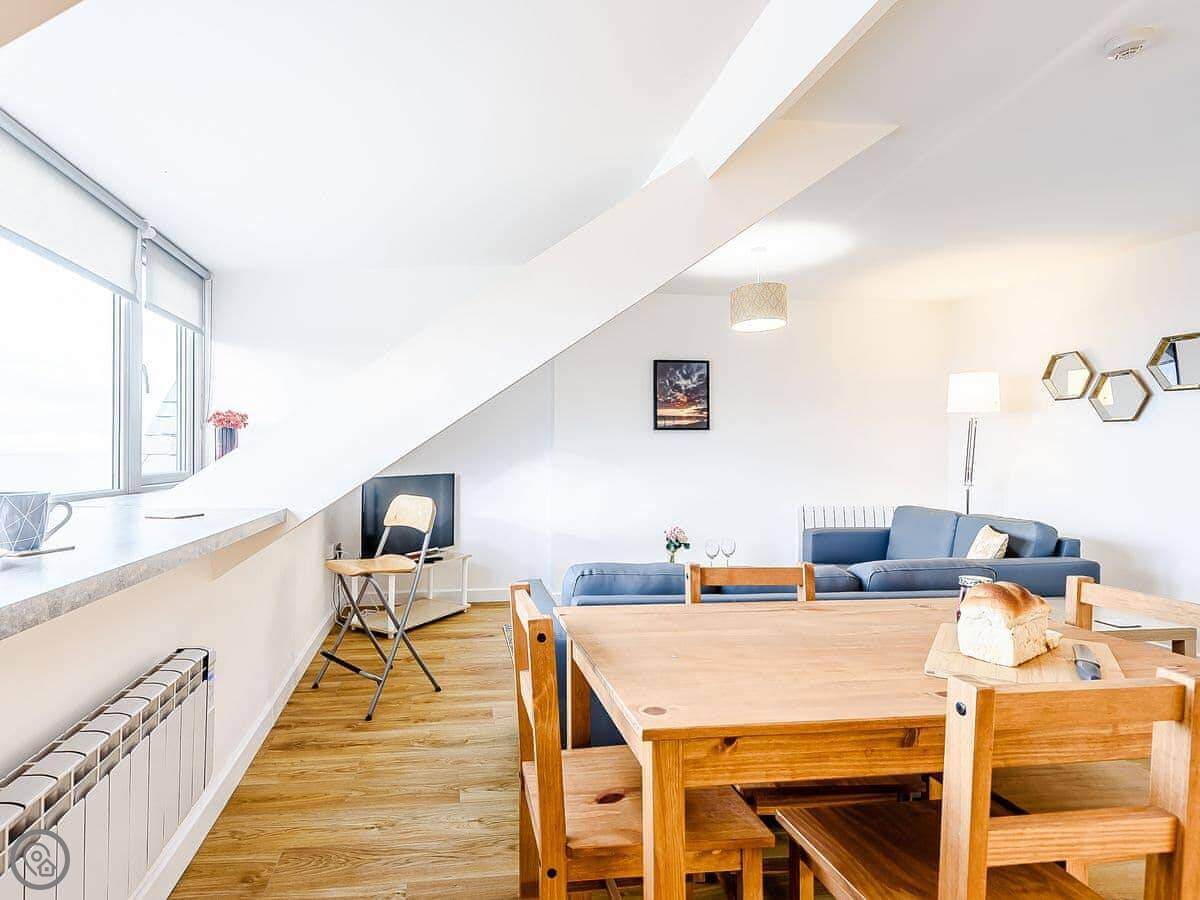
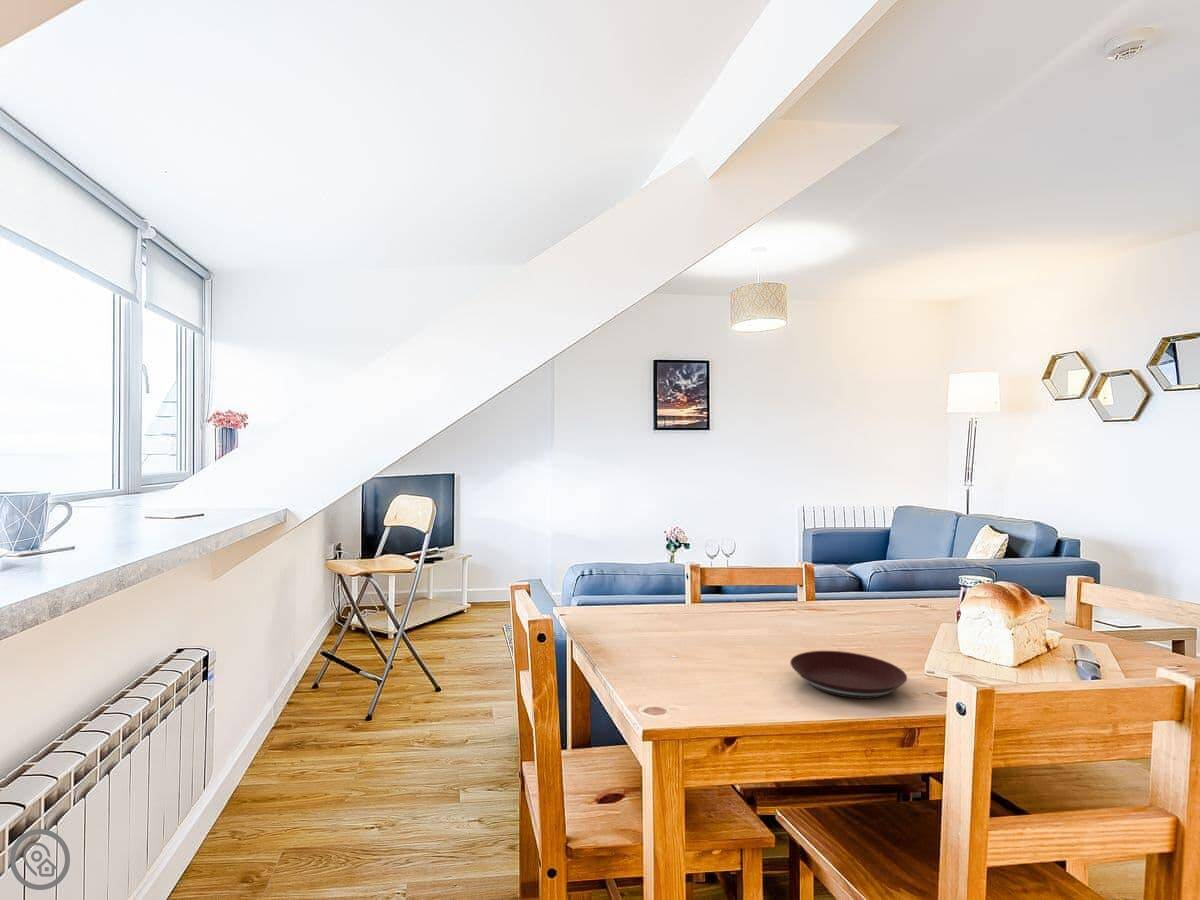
+ plate (846, 676)
